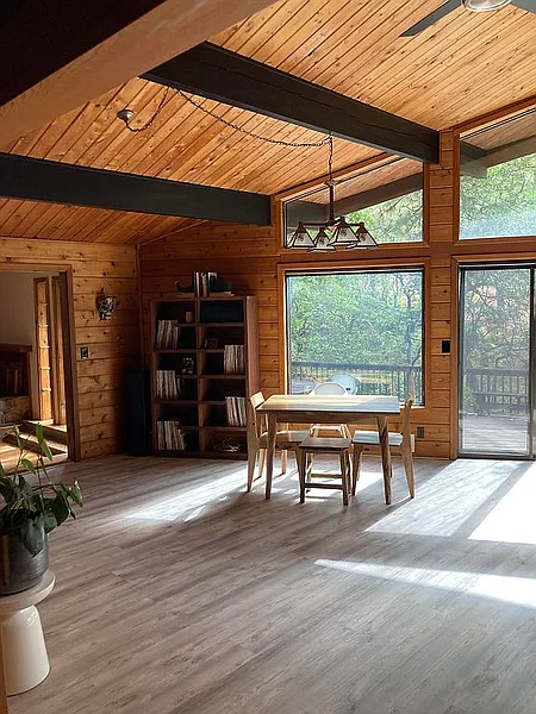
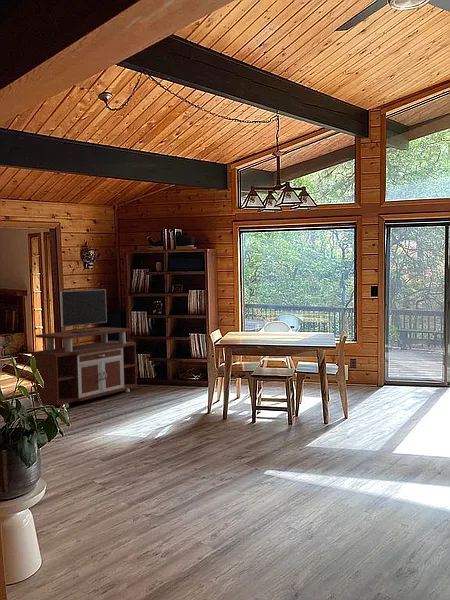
+ tv stand (86, 344)
